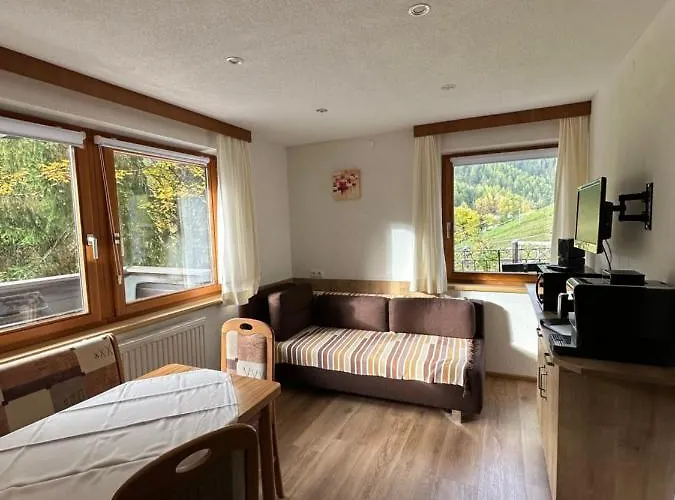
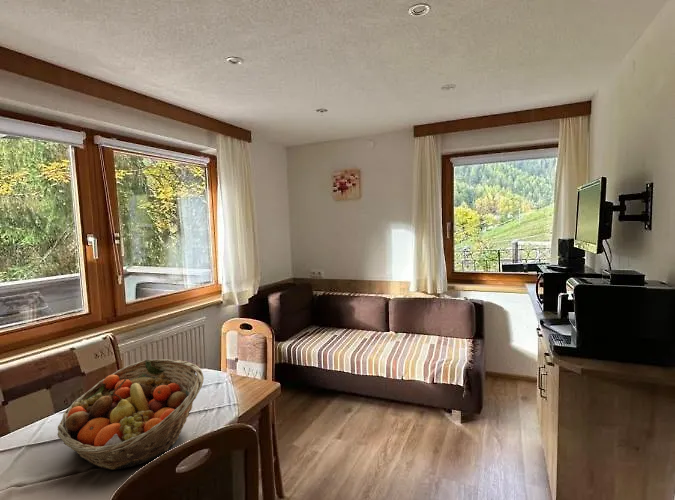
+ fruit basket (135, 408)
